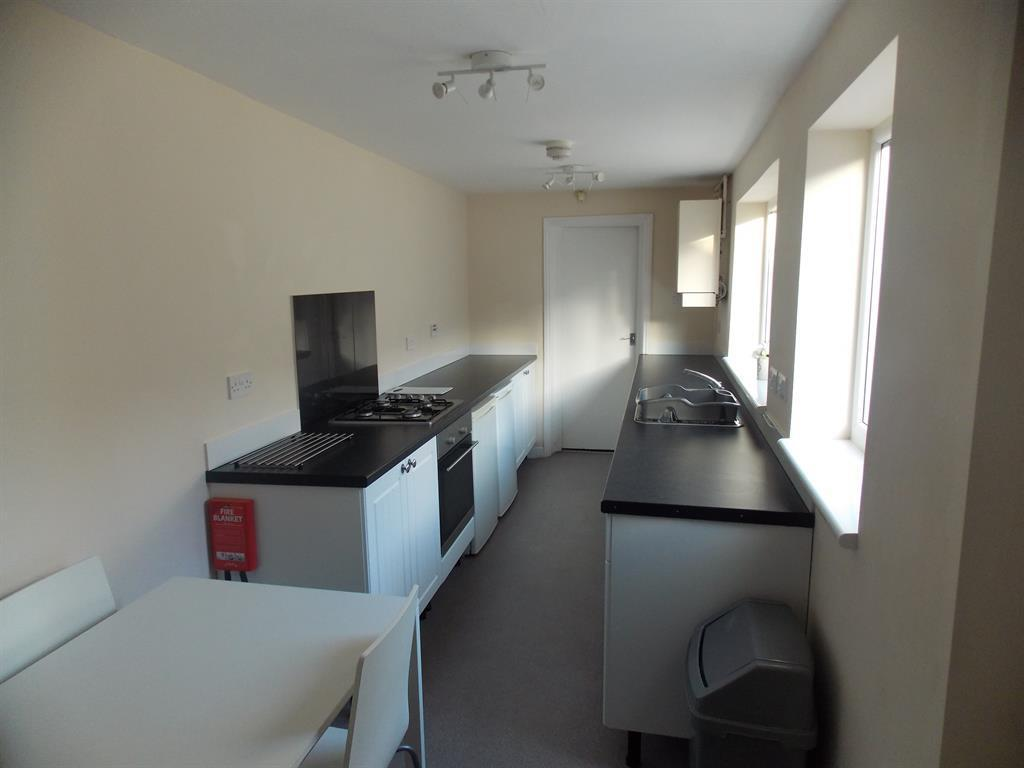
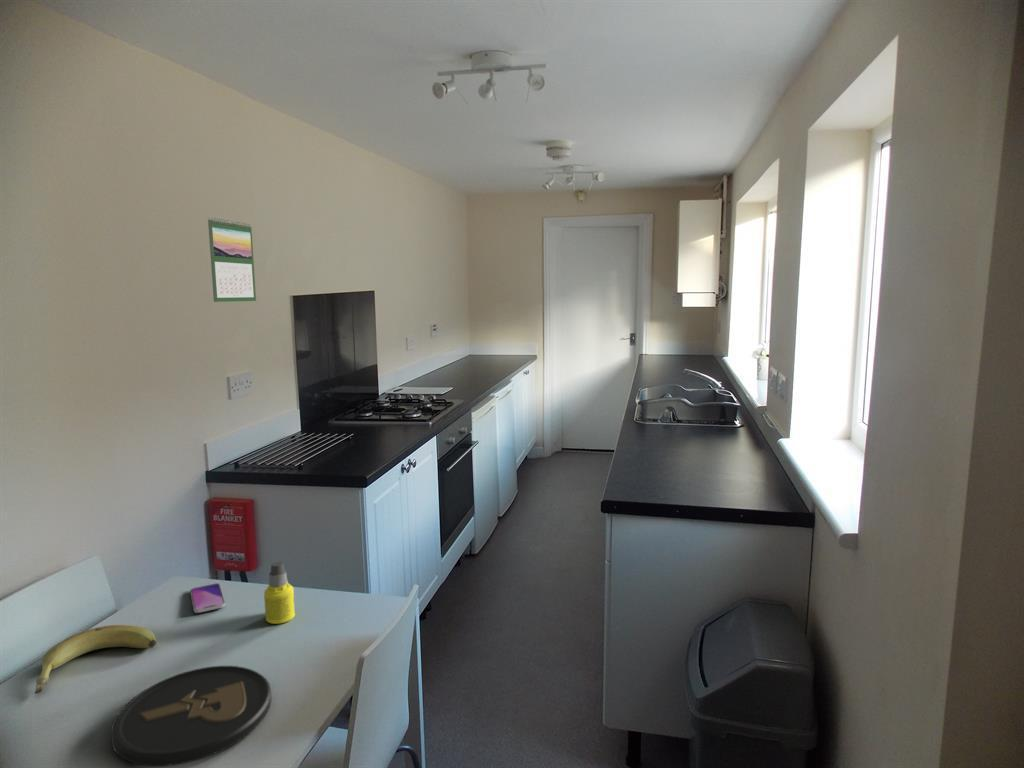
+ banana (86, 652)
+ bottle (278, 590)
+ calendar (233, 260)
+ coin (195, 710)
+ smartphone (207, 597)
